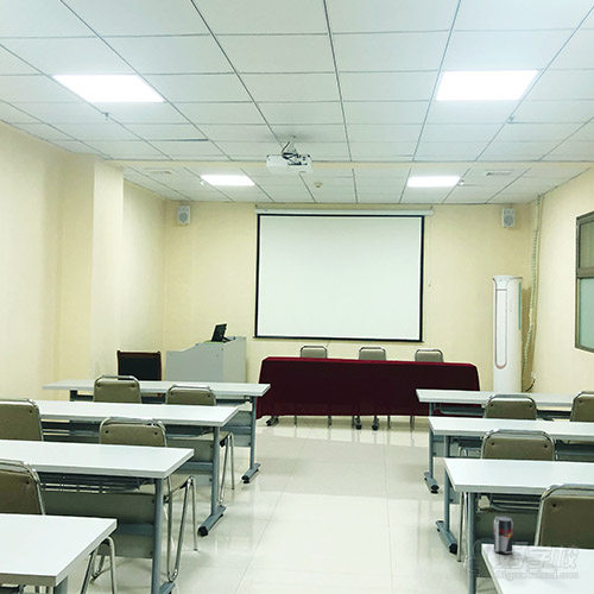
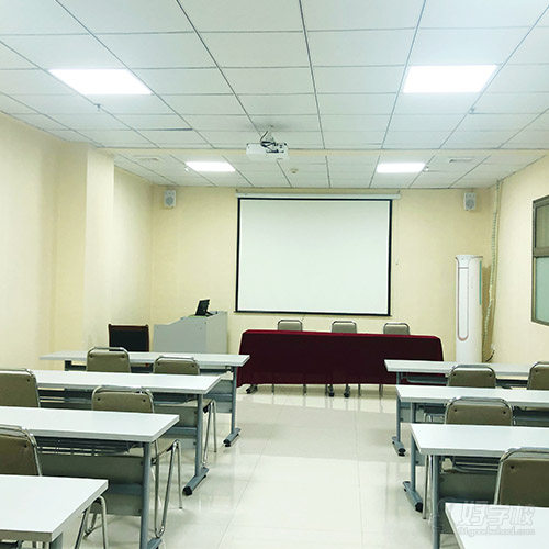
- beverage can (503, 533)
